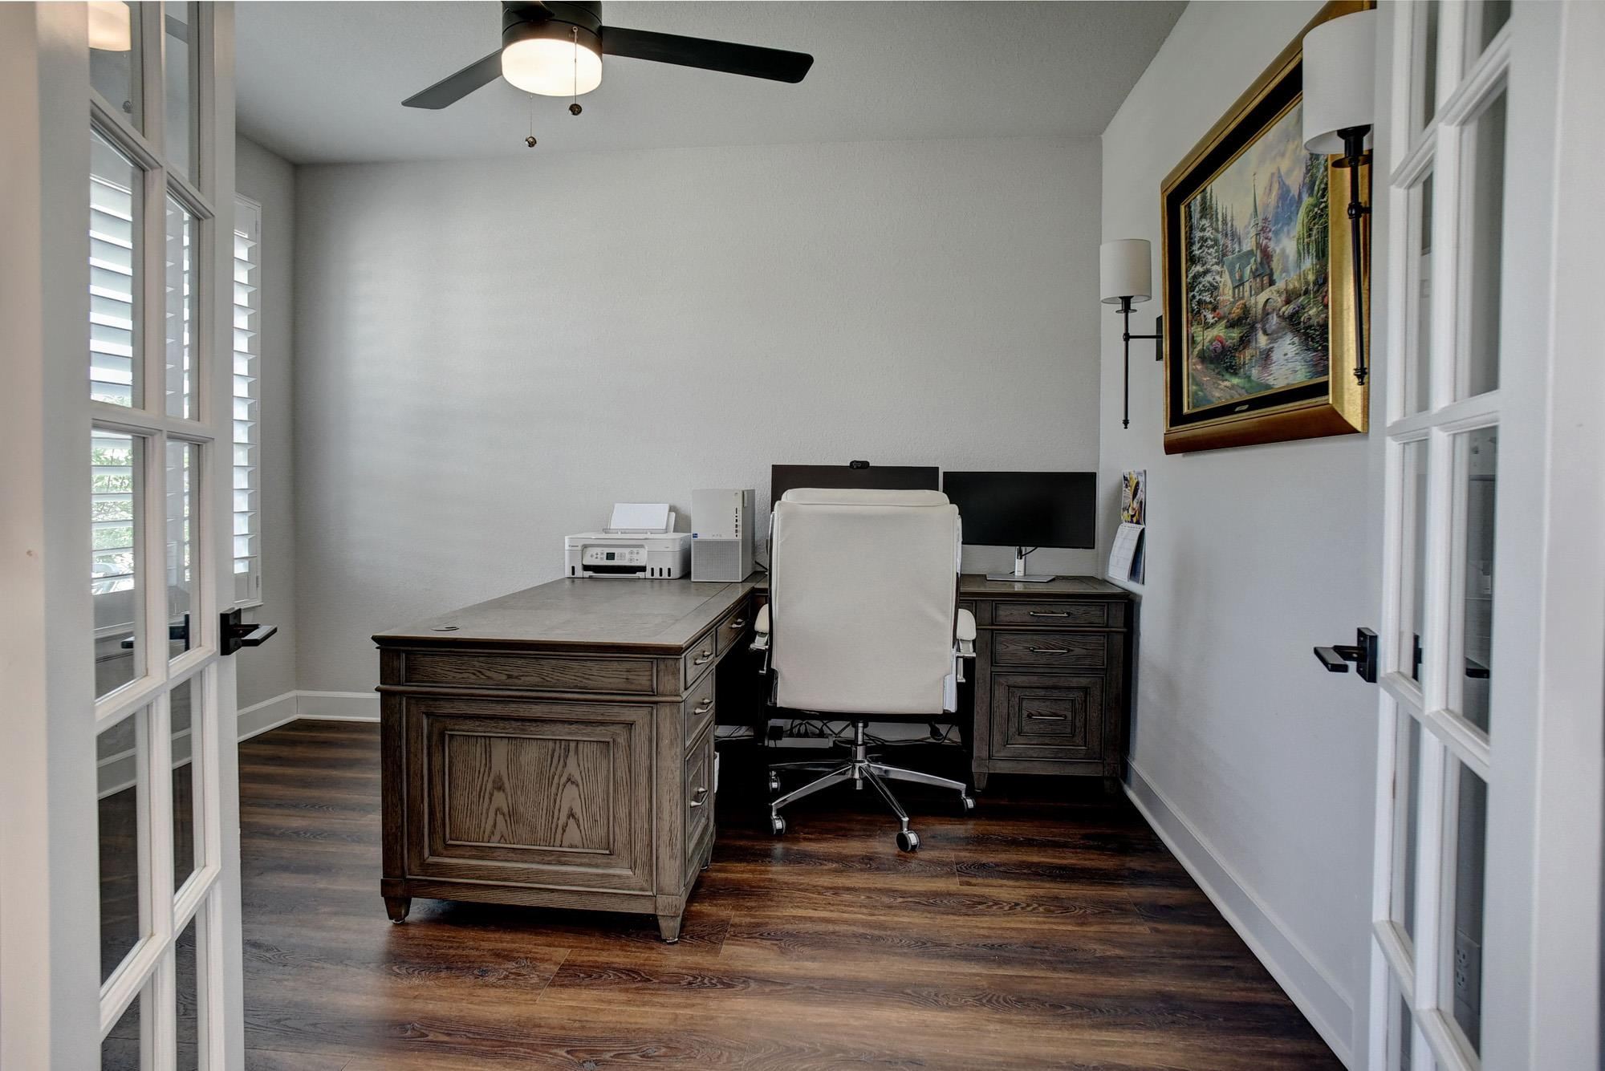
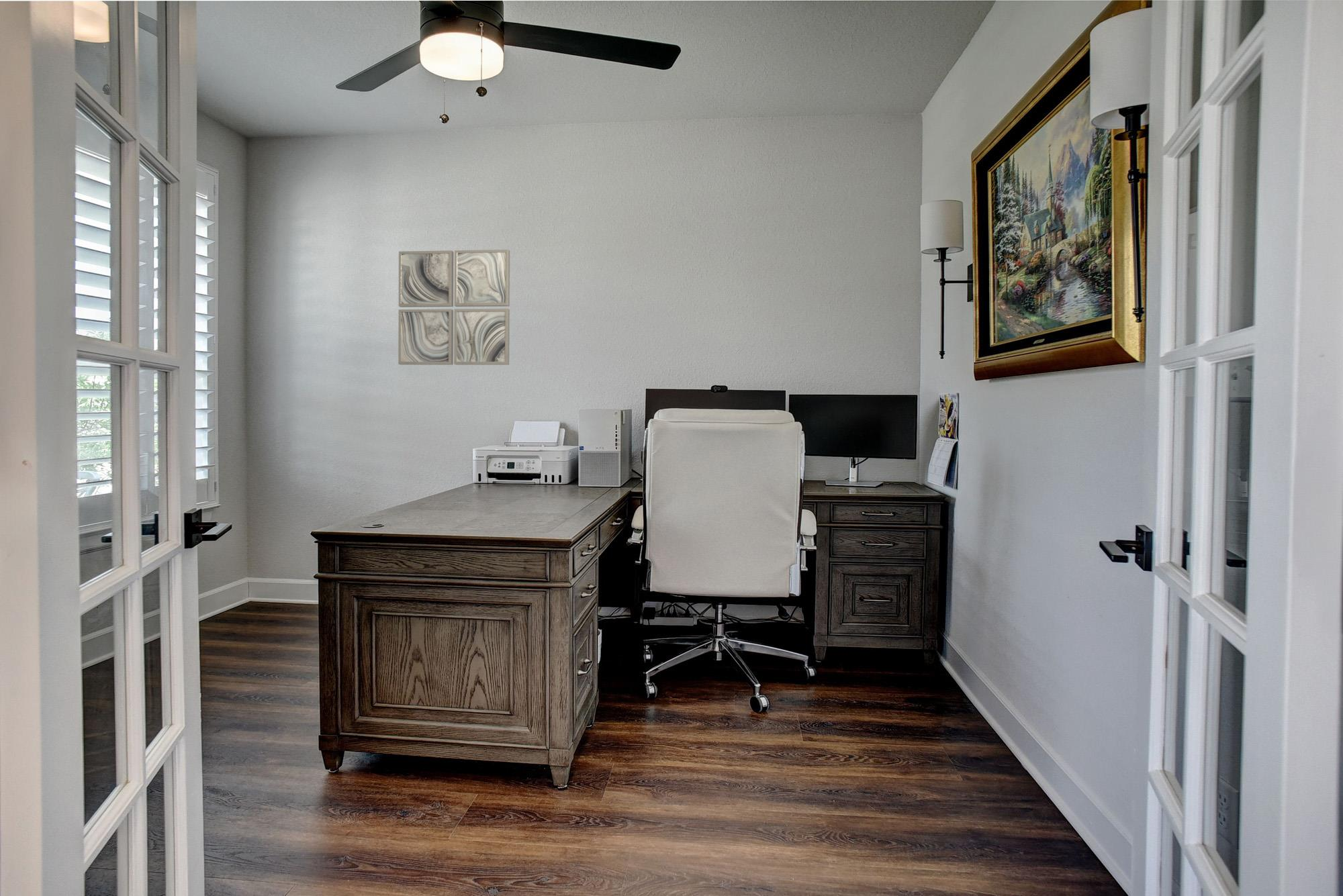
+ wall art (453, 306)
